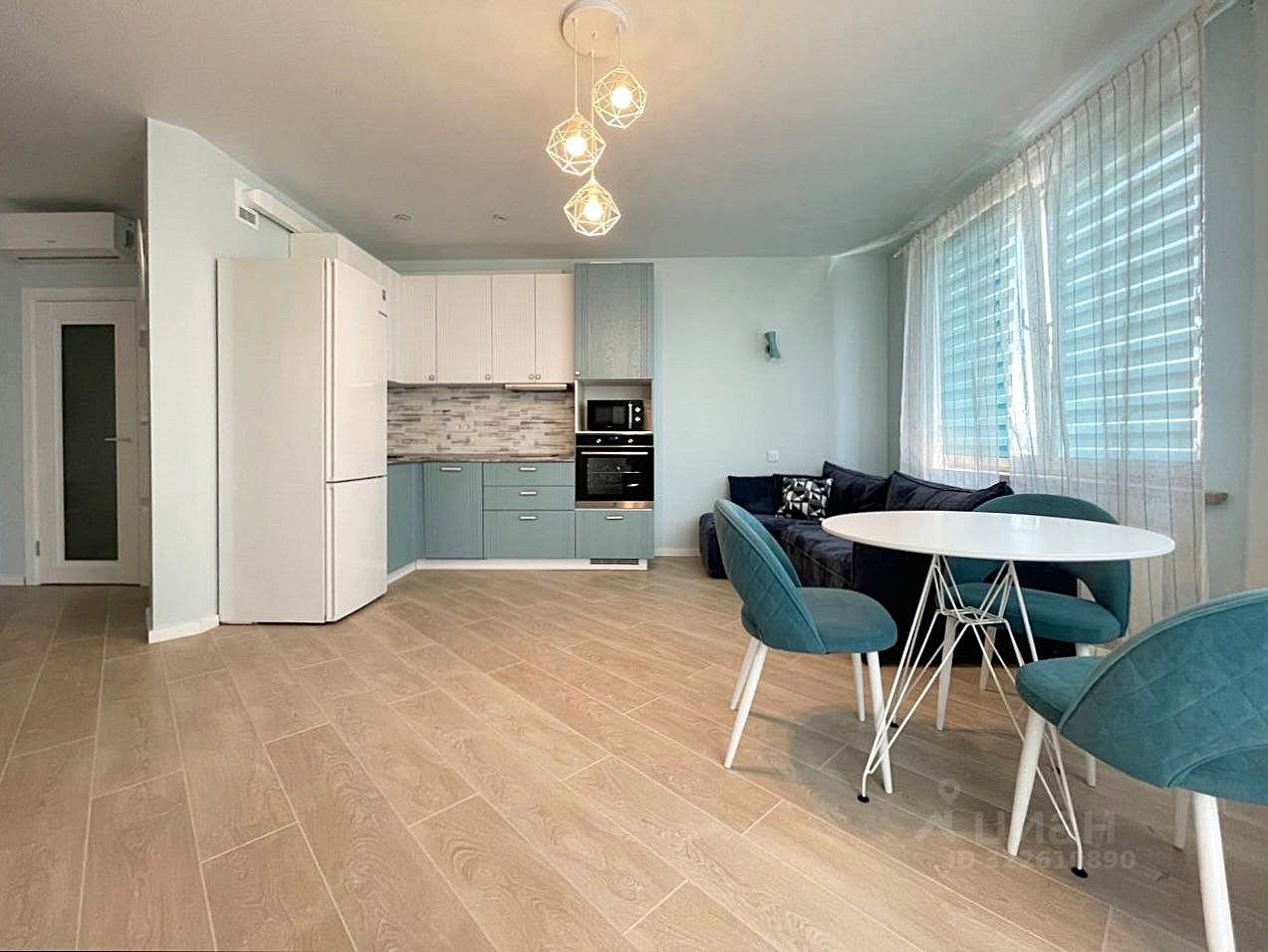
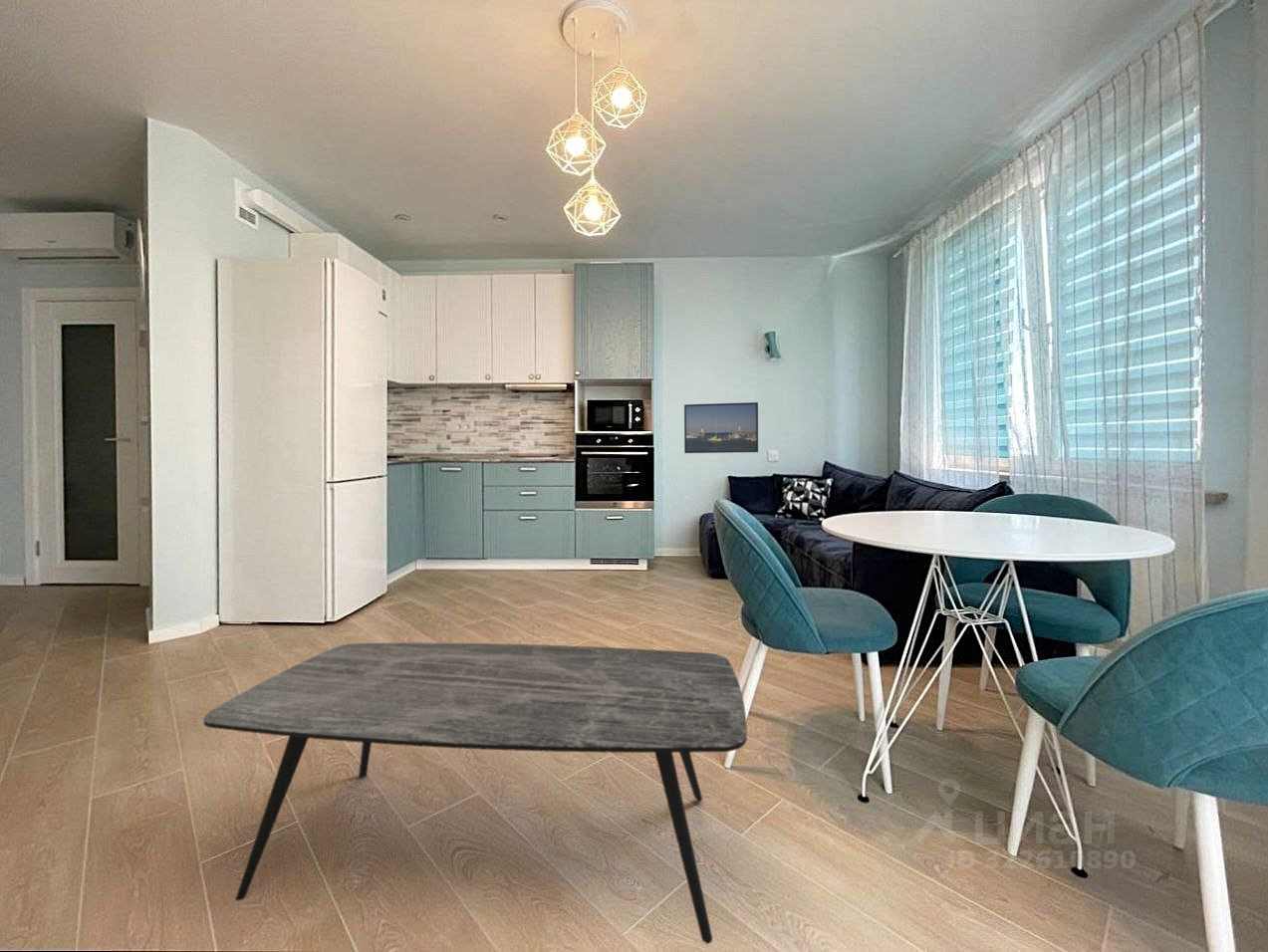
+ coffee table (498, 749)
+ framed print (720, 427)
